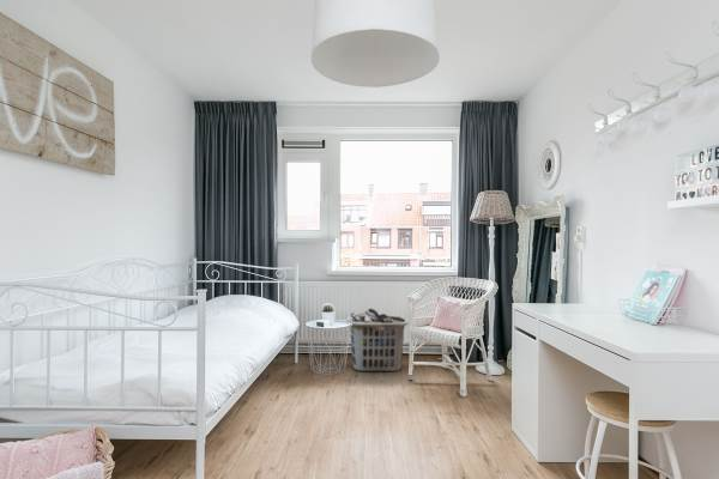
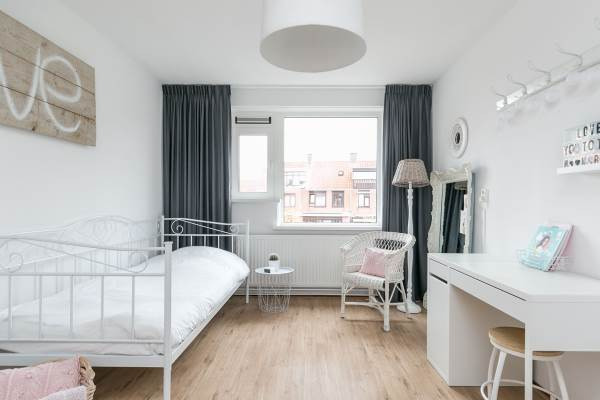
- clothes hamper (376, 338)
